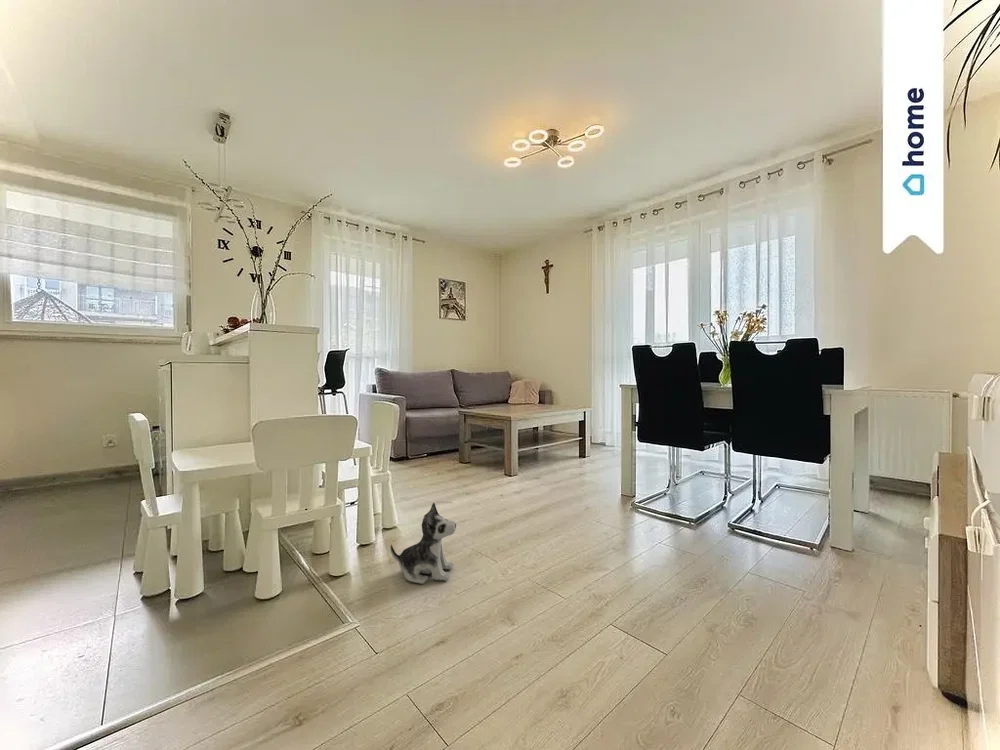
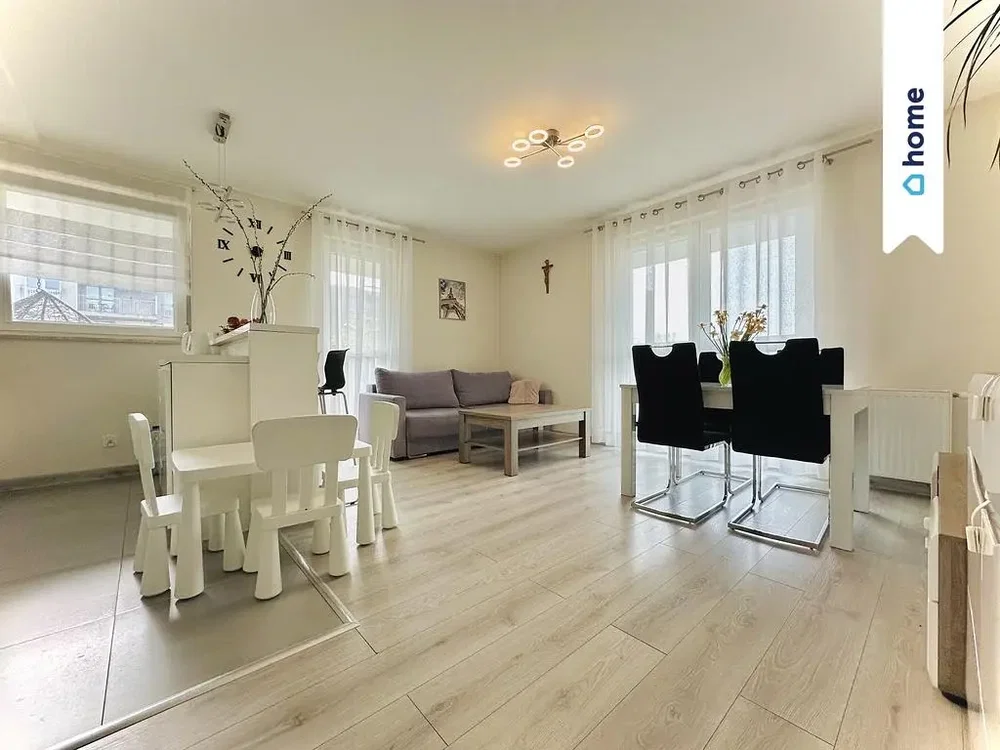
- plush toy (423, 538)
